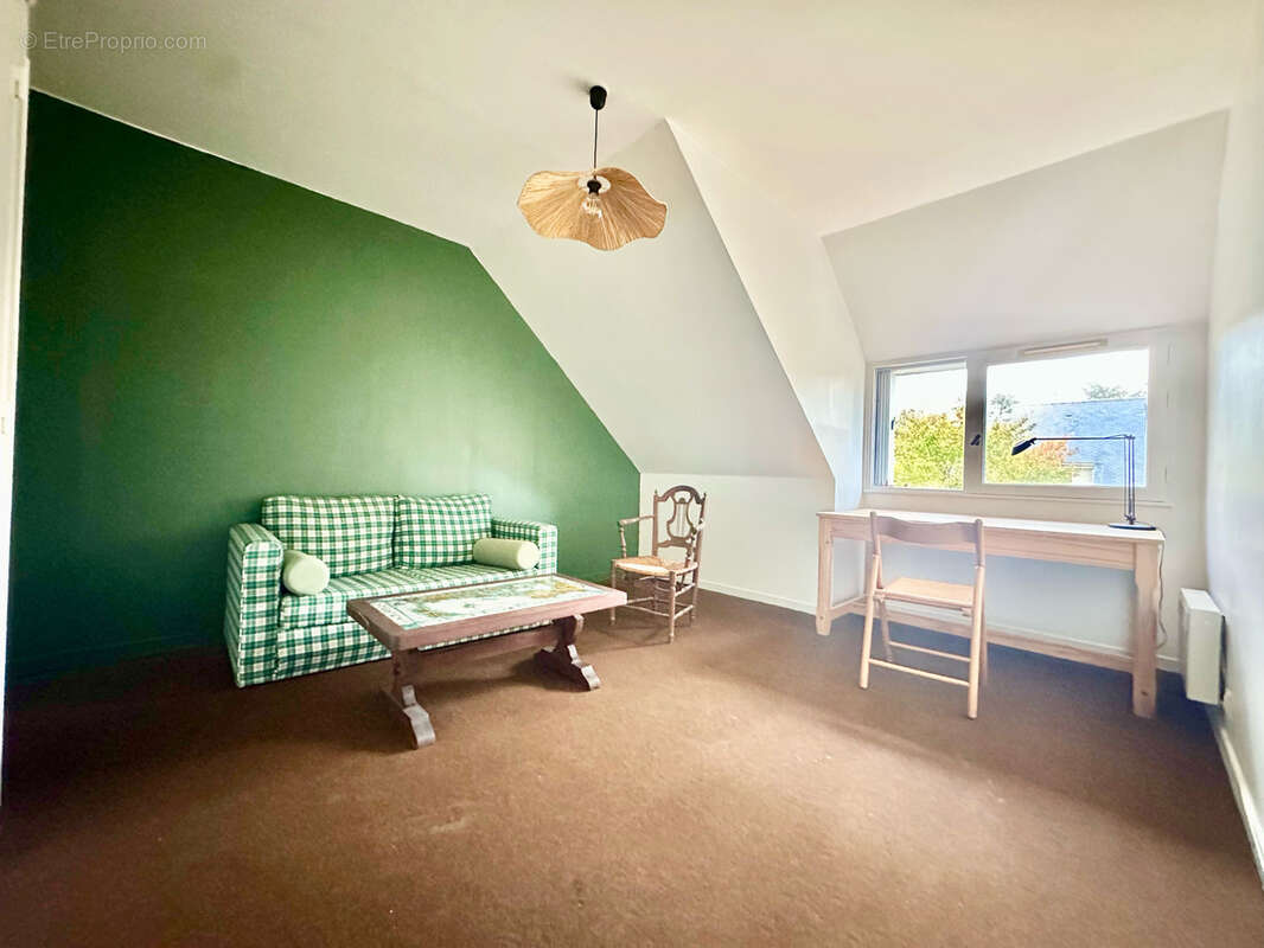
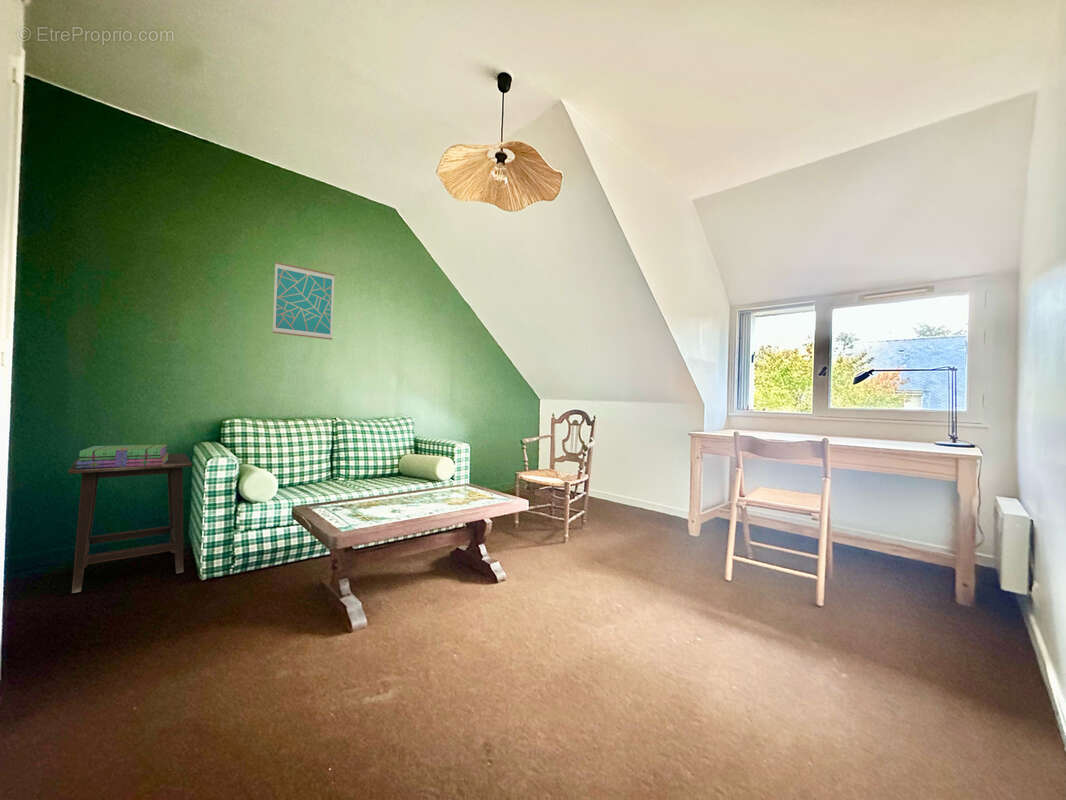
+ side table (134, 530)
+ stack of books (126, 455)
+ wall art (304, 302)
